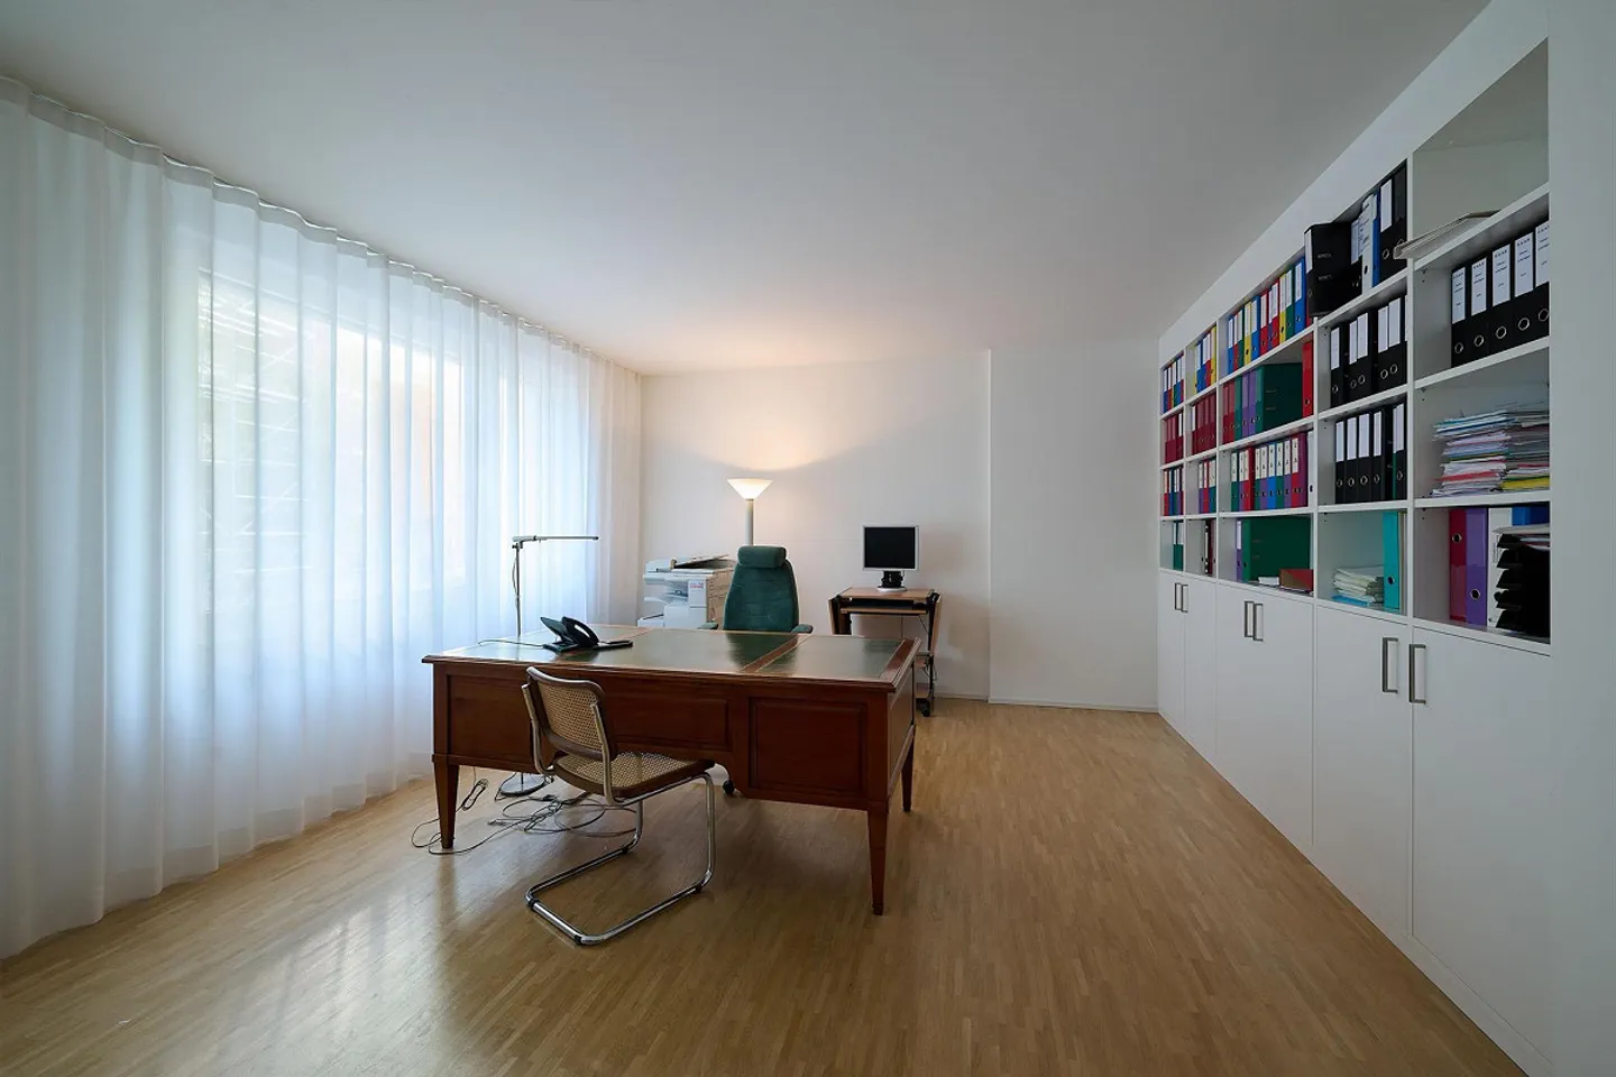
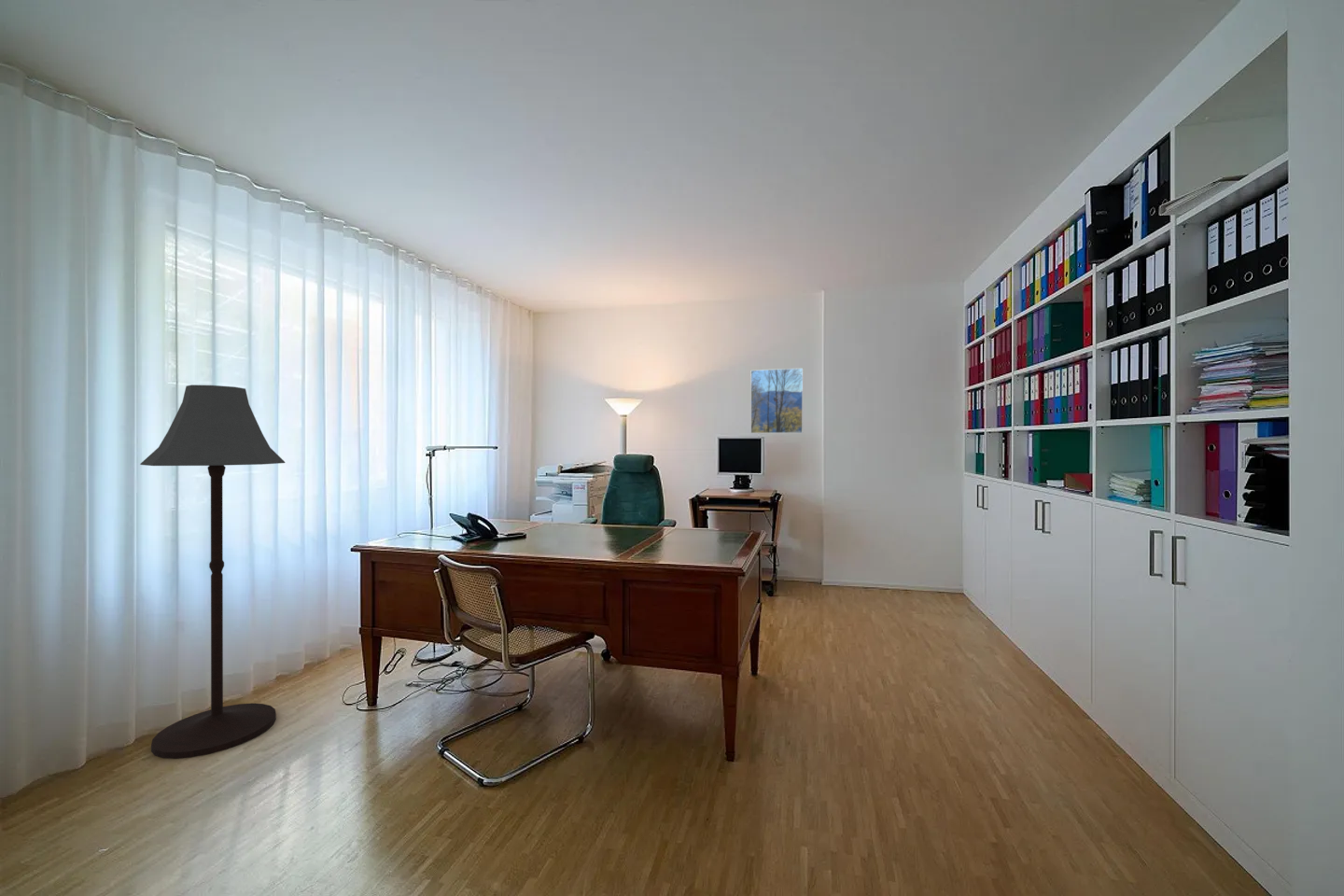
+ floor lamp (217, 559)
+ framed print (777, 400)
